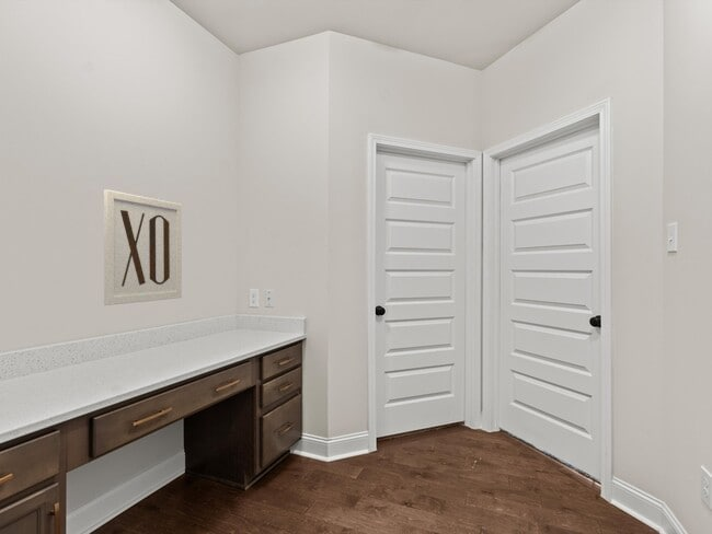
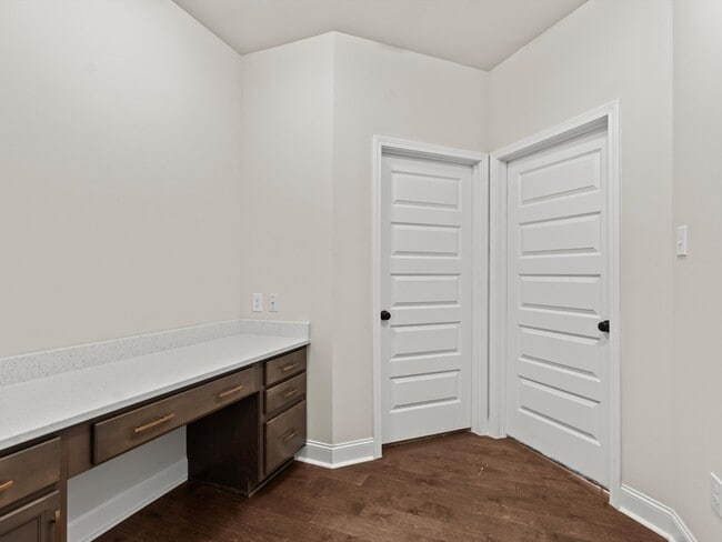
- wall art (147, 249)
